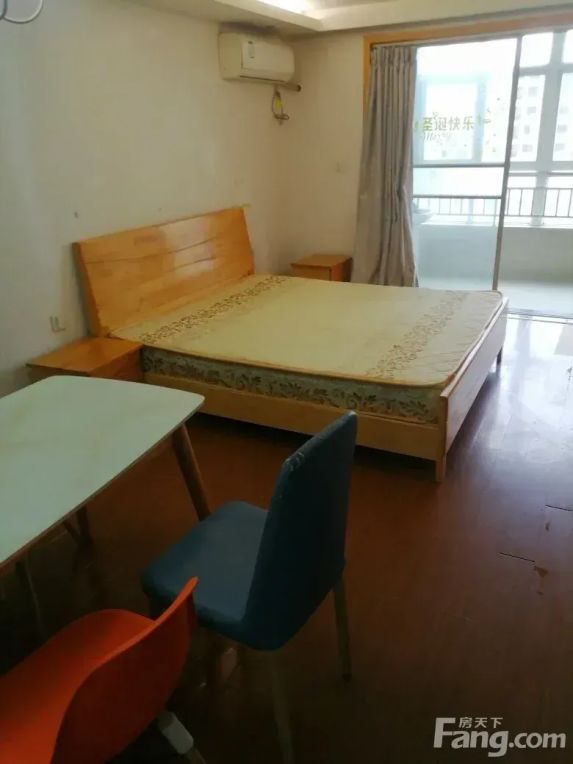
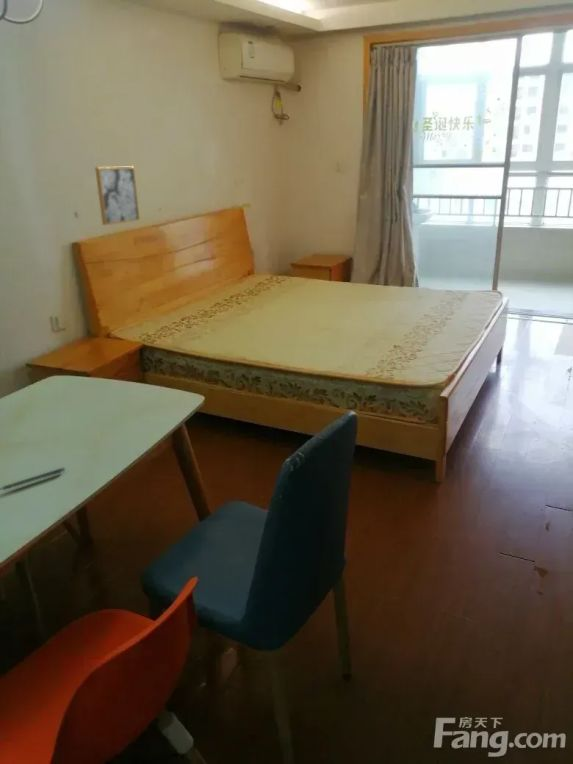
+ wall art (118, 195)
+ pen (32, 478)
